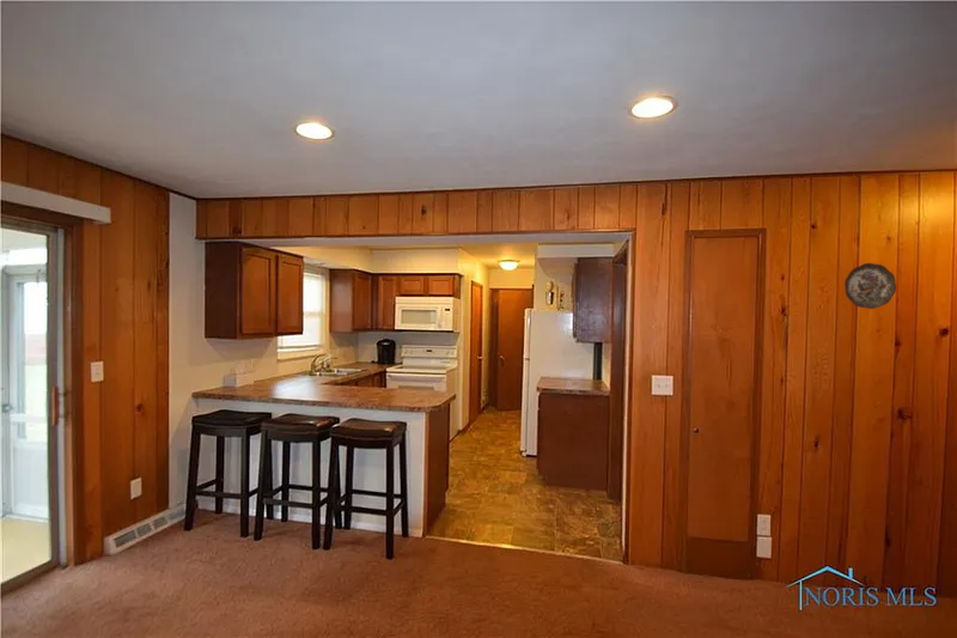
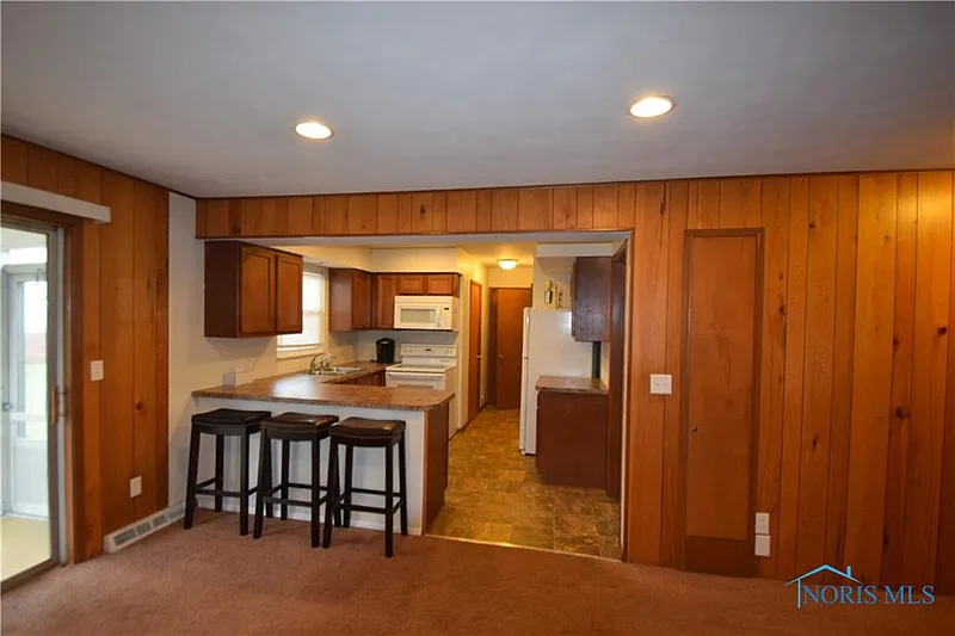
- decorative plate (868, 286)
